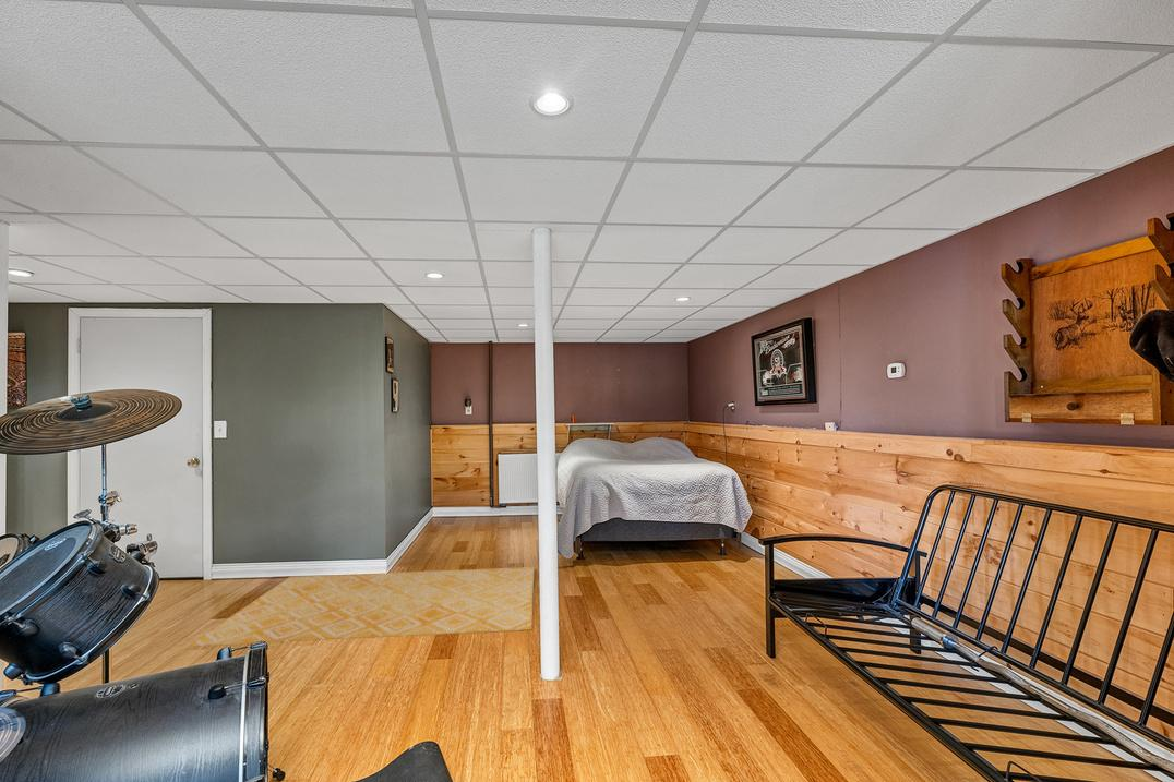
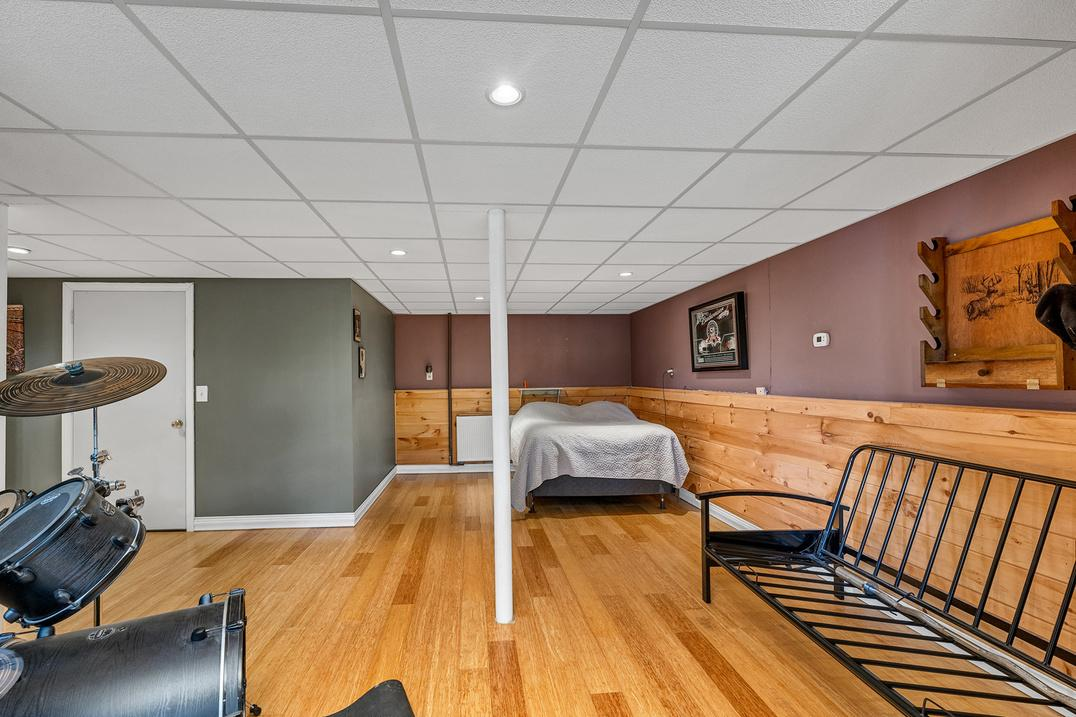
- rug (393, 599)
